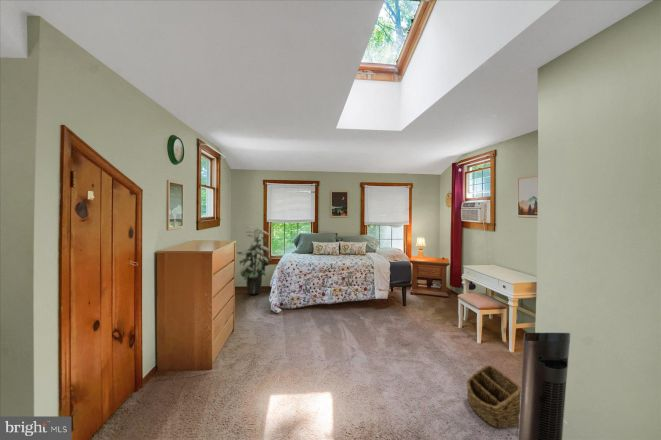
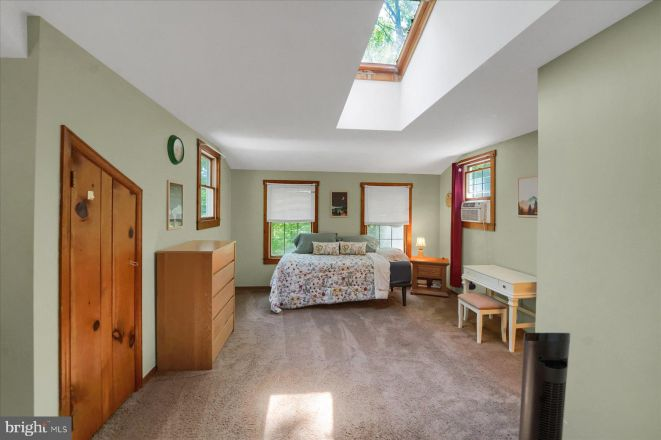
- basket (490, 393)
- indoor plant (254, 259)
